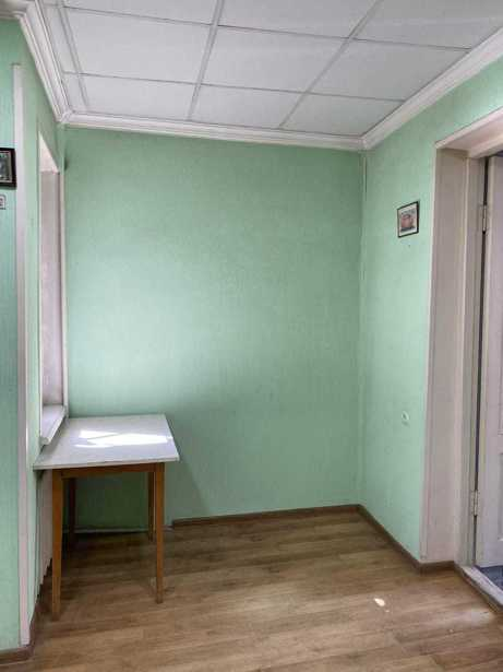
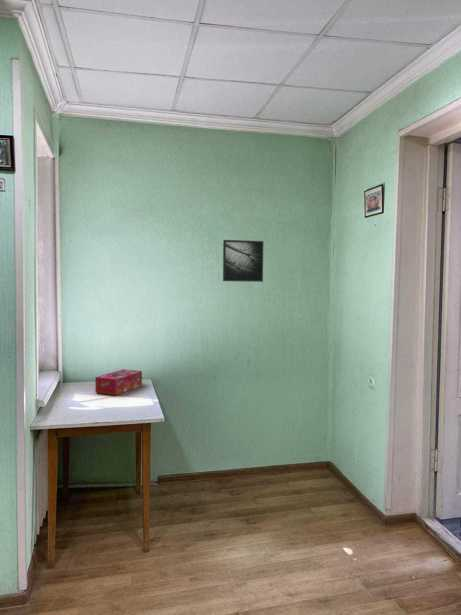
+ tissue box (119, 381)
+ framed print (243, 261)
